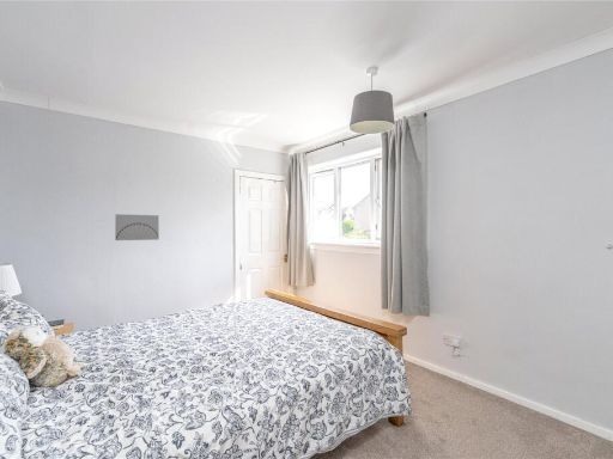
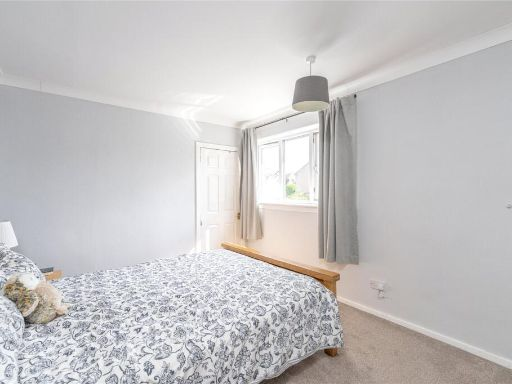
- wall art (138, 227)
